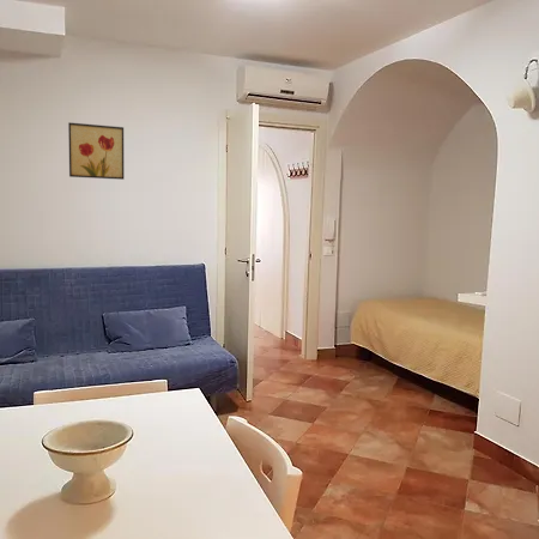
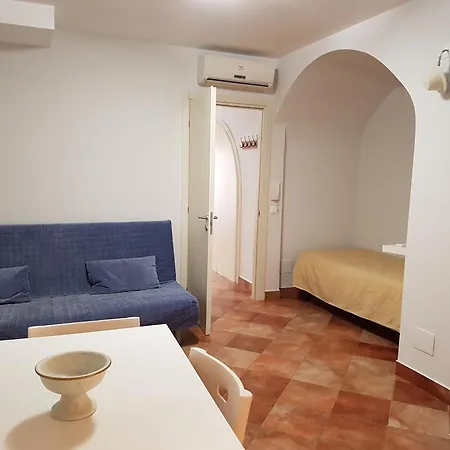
- wall art (96, 151)
